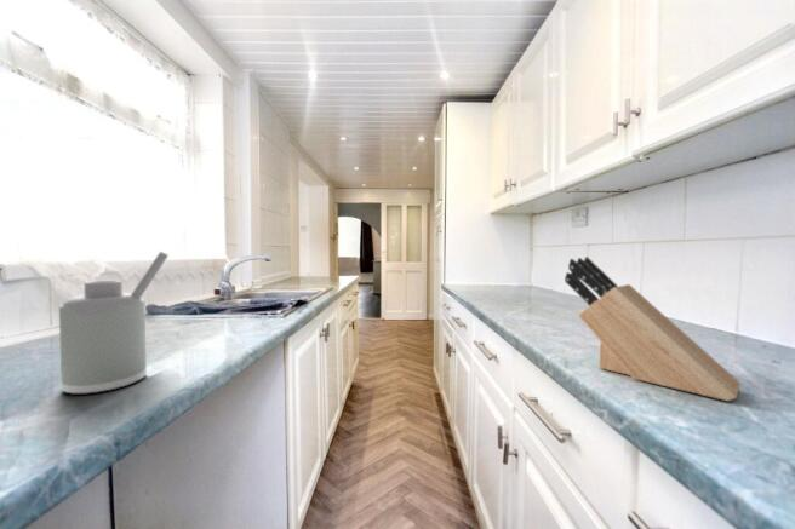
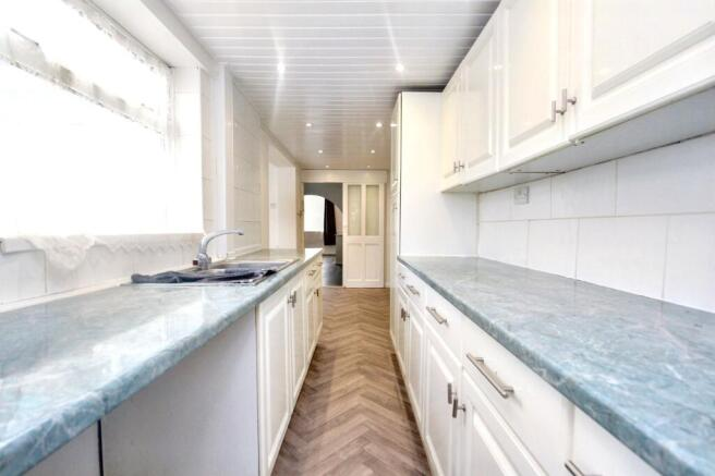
- soap dispenser (119, 316)
- knife block (640, 315)
